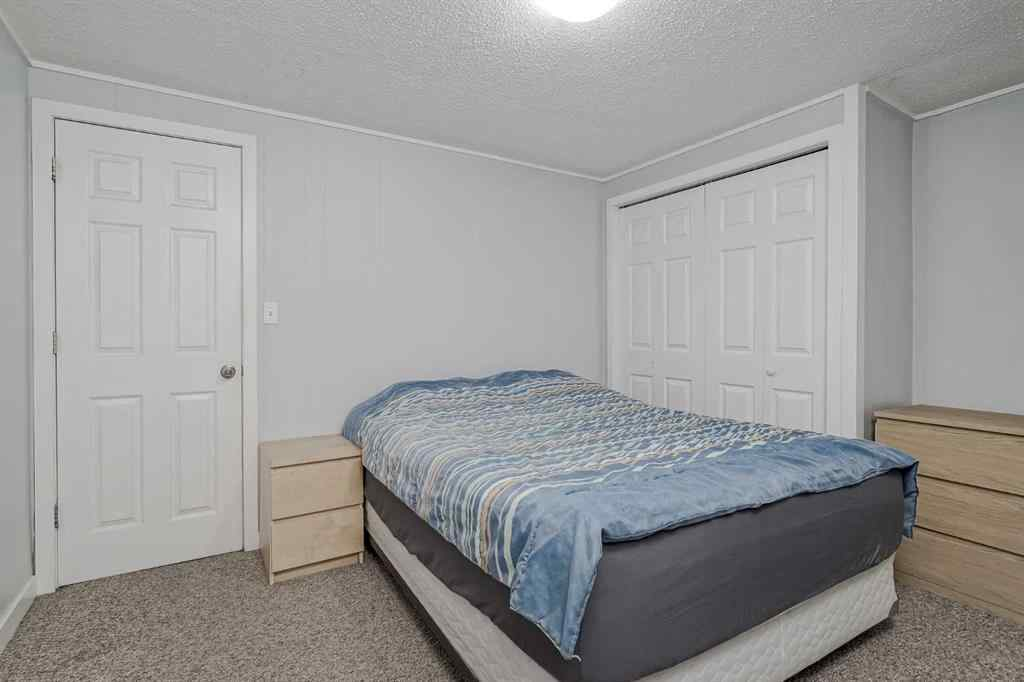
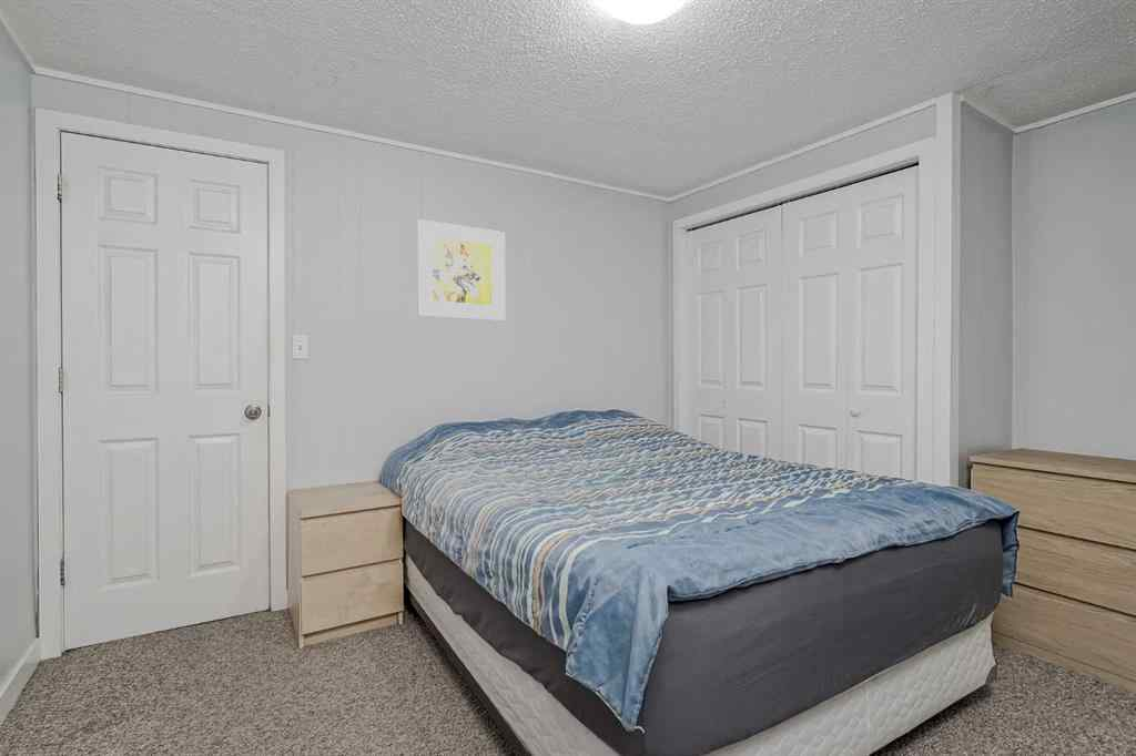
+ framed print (463, 272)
